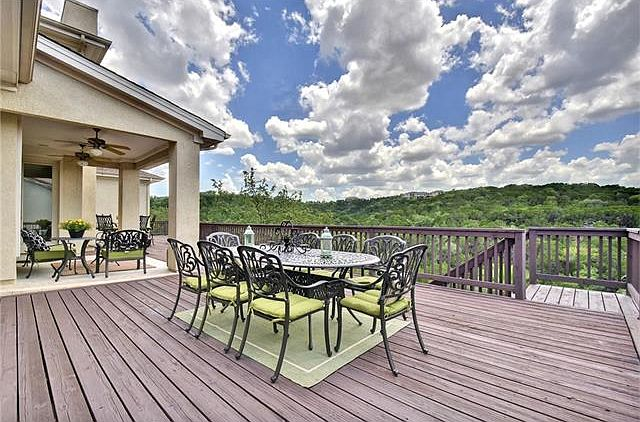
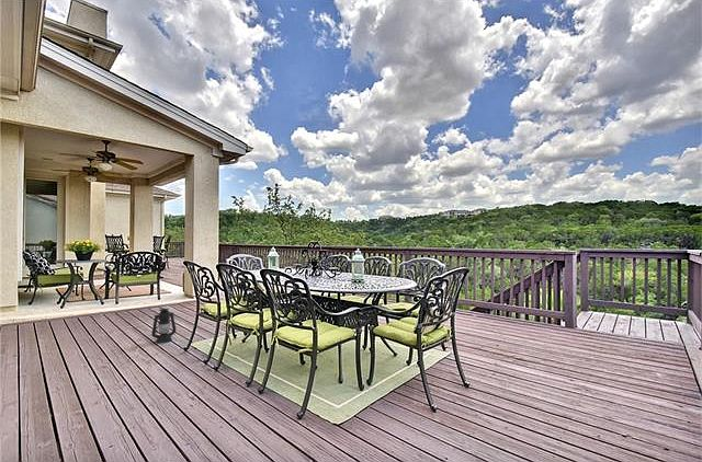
+ lantern (163, 324)
